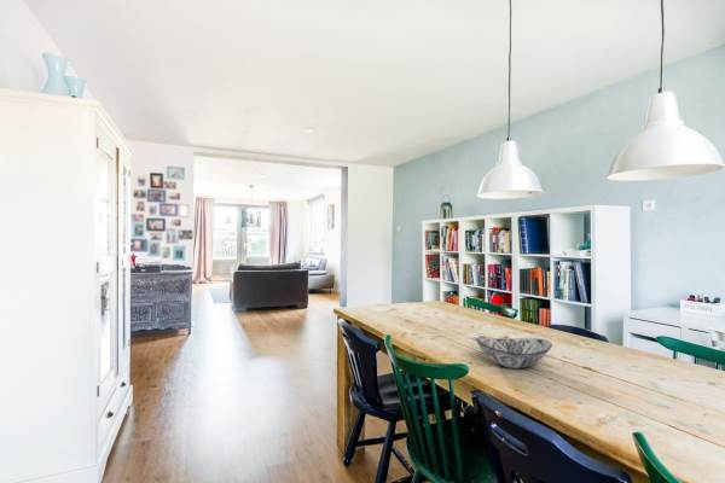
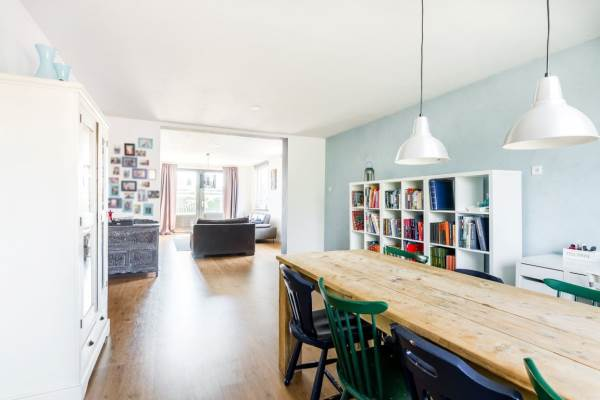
- decorative bowl (512, 353)
